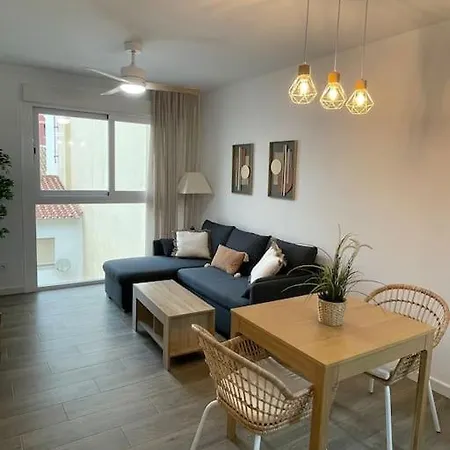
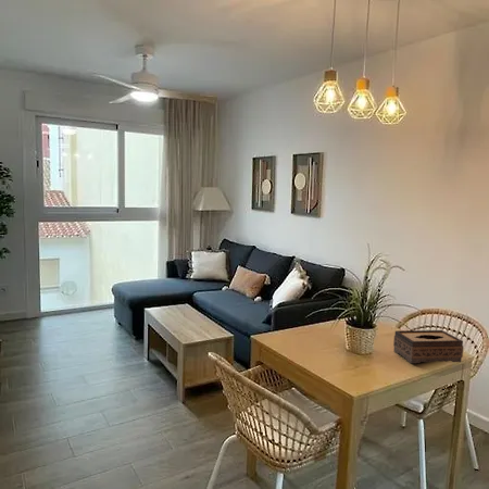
+ tissue box (427, 346)
